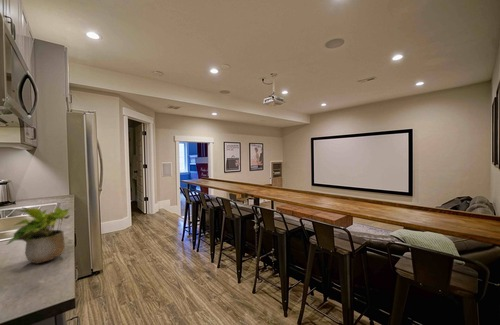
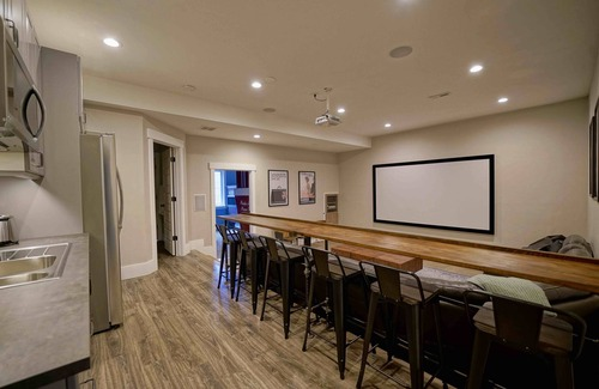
- potted plant (40, 231)
